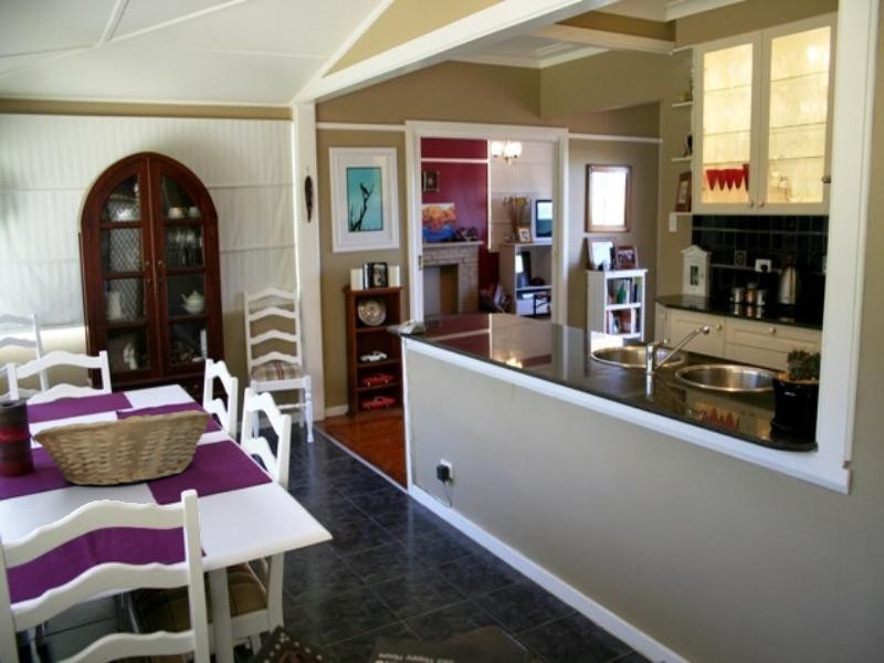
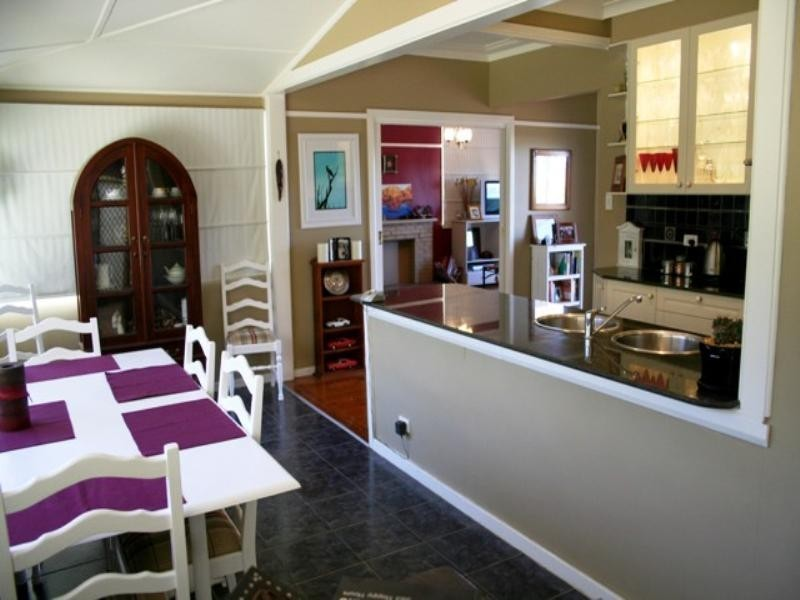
- fruit basket (126, 439)
